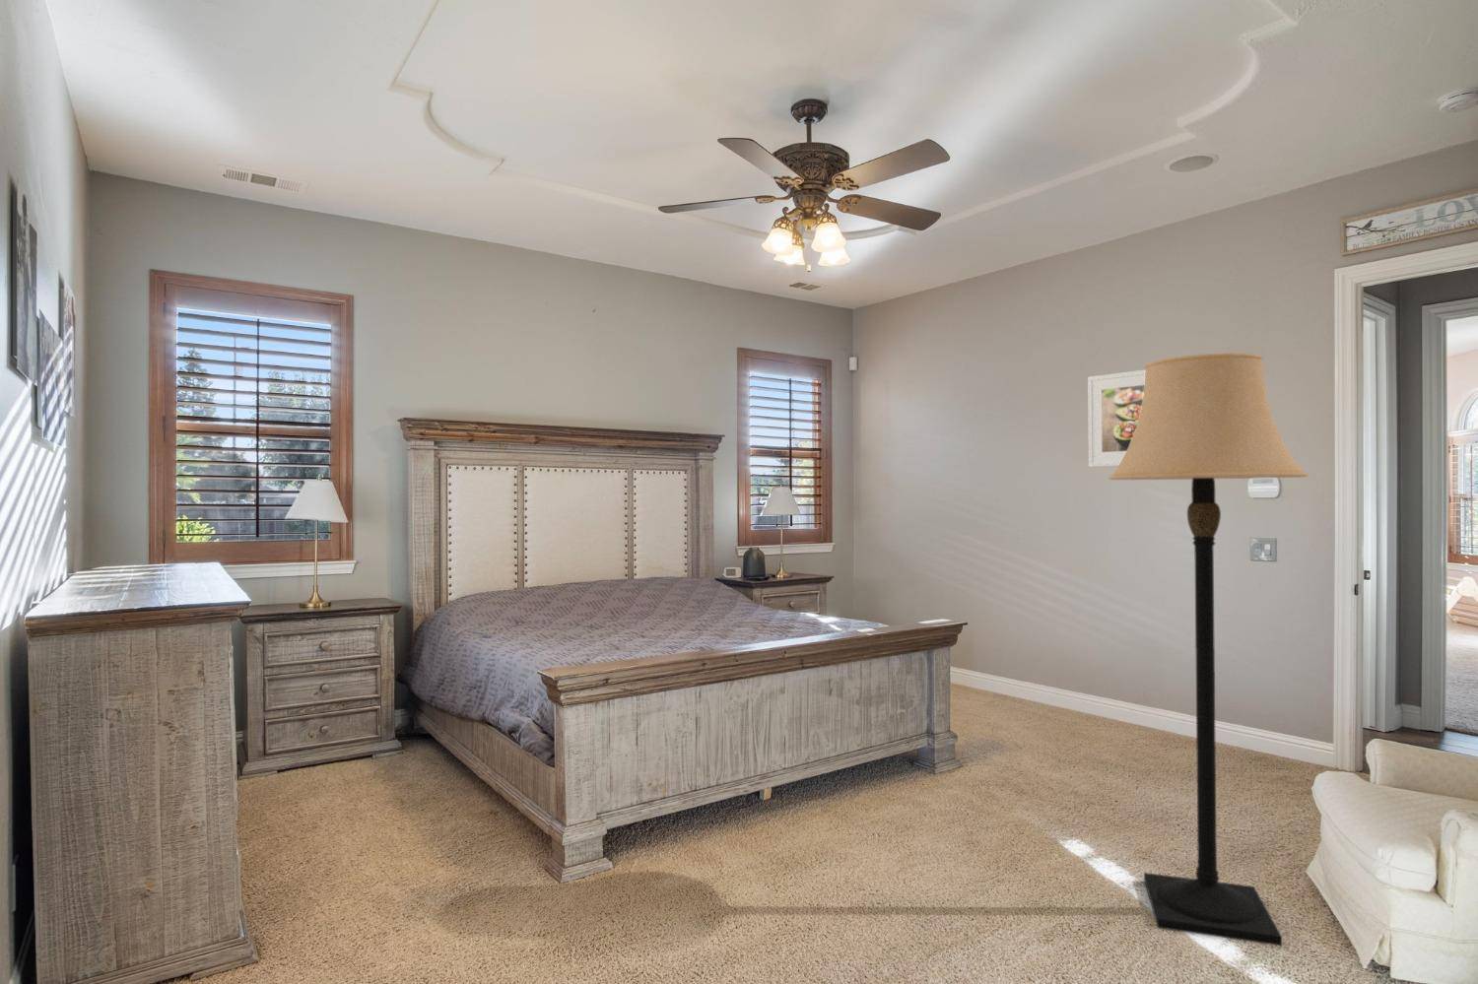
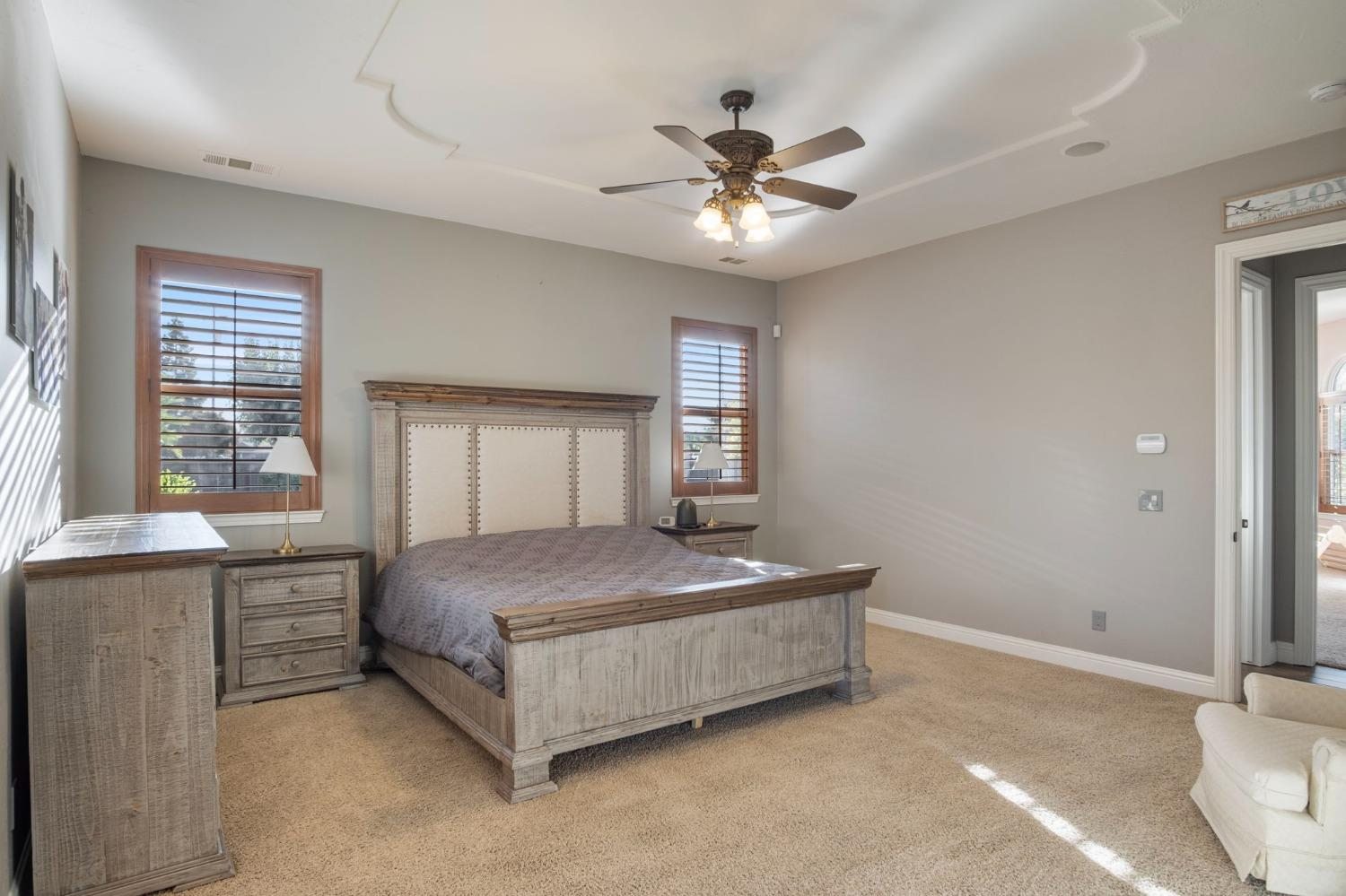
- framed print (1132, 417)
- lamp (1205, 635)
